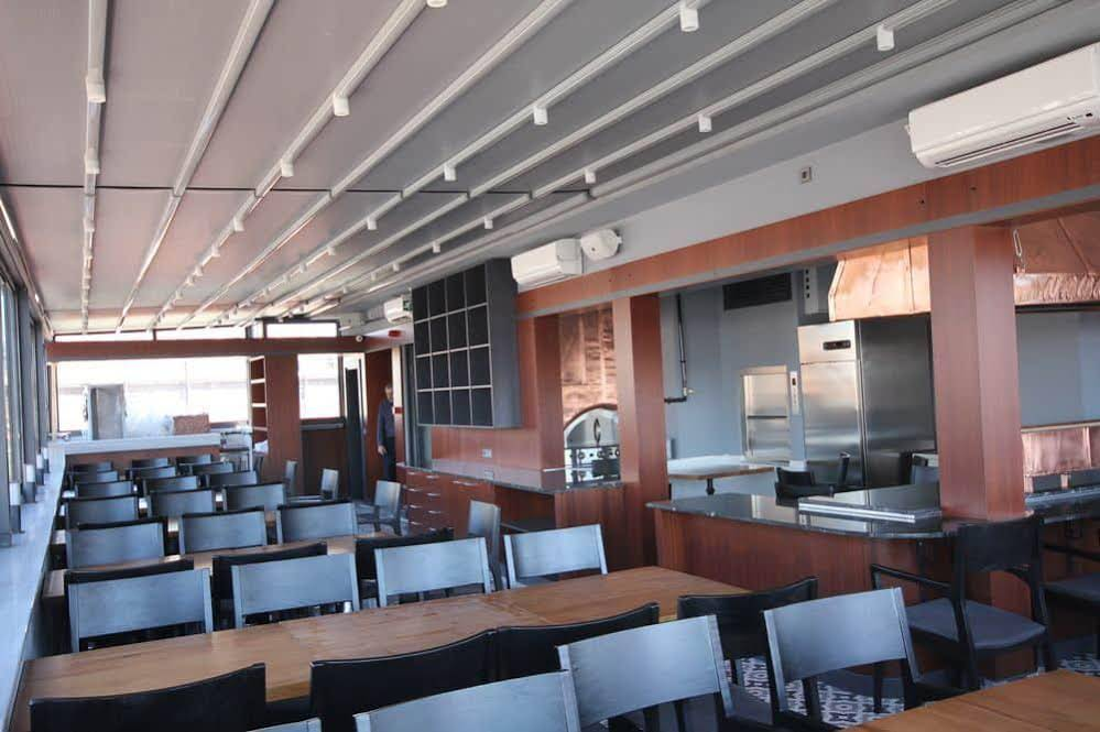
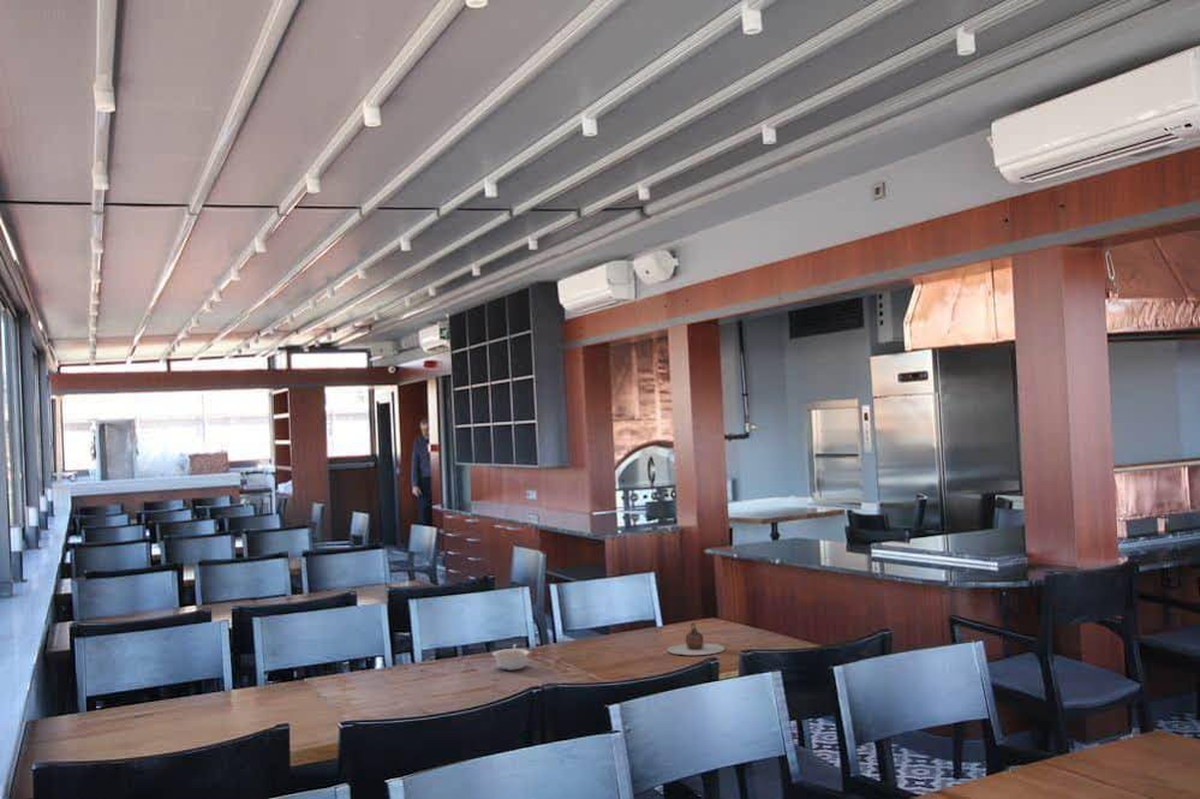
+ legume (511, 657)
+ teapot (694, 636)
